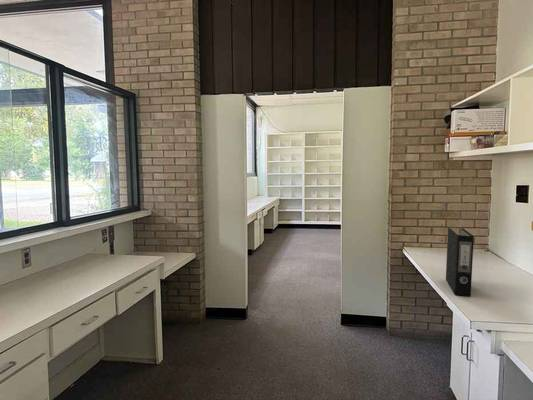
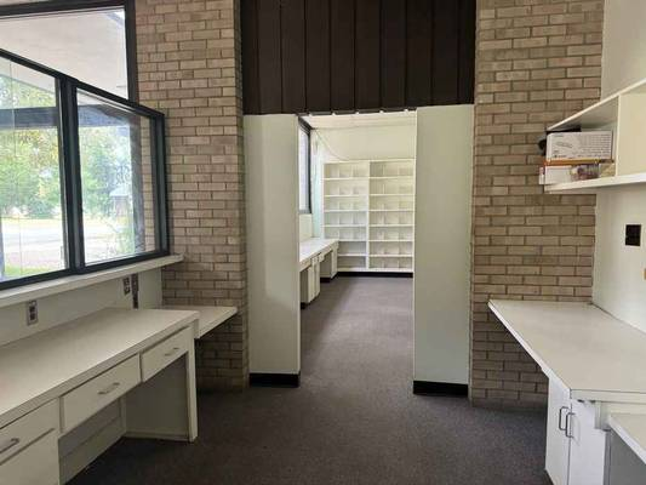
- binder (458, 259)
